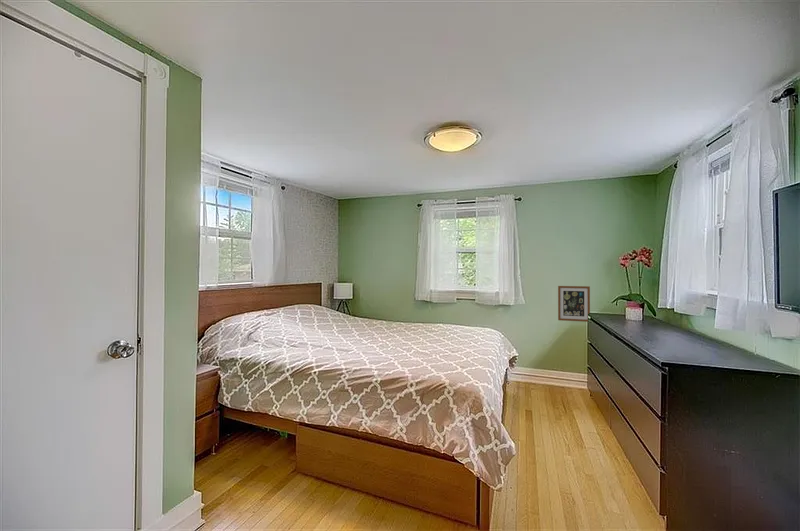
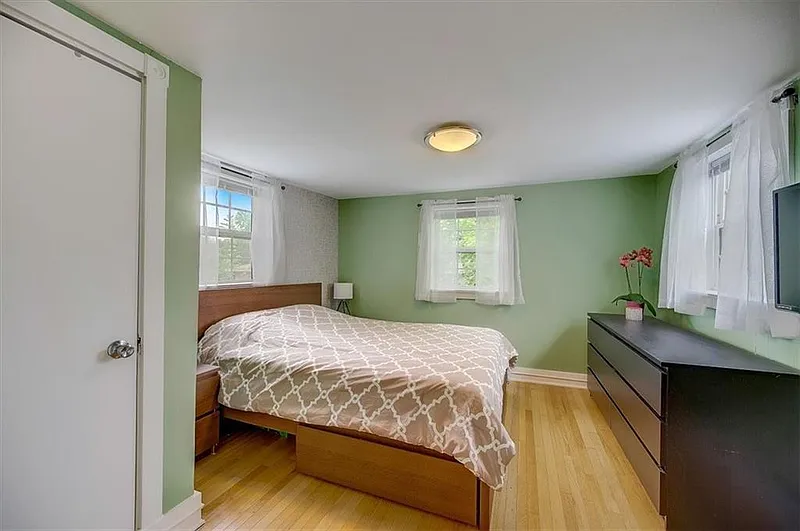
- wall art (573, 303)
